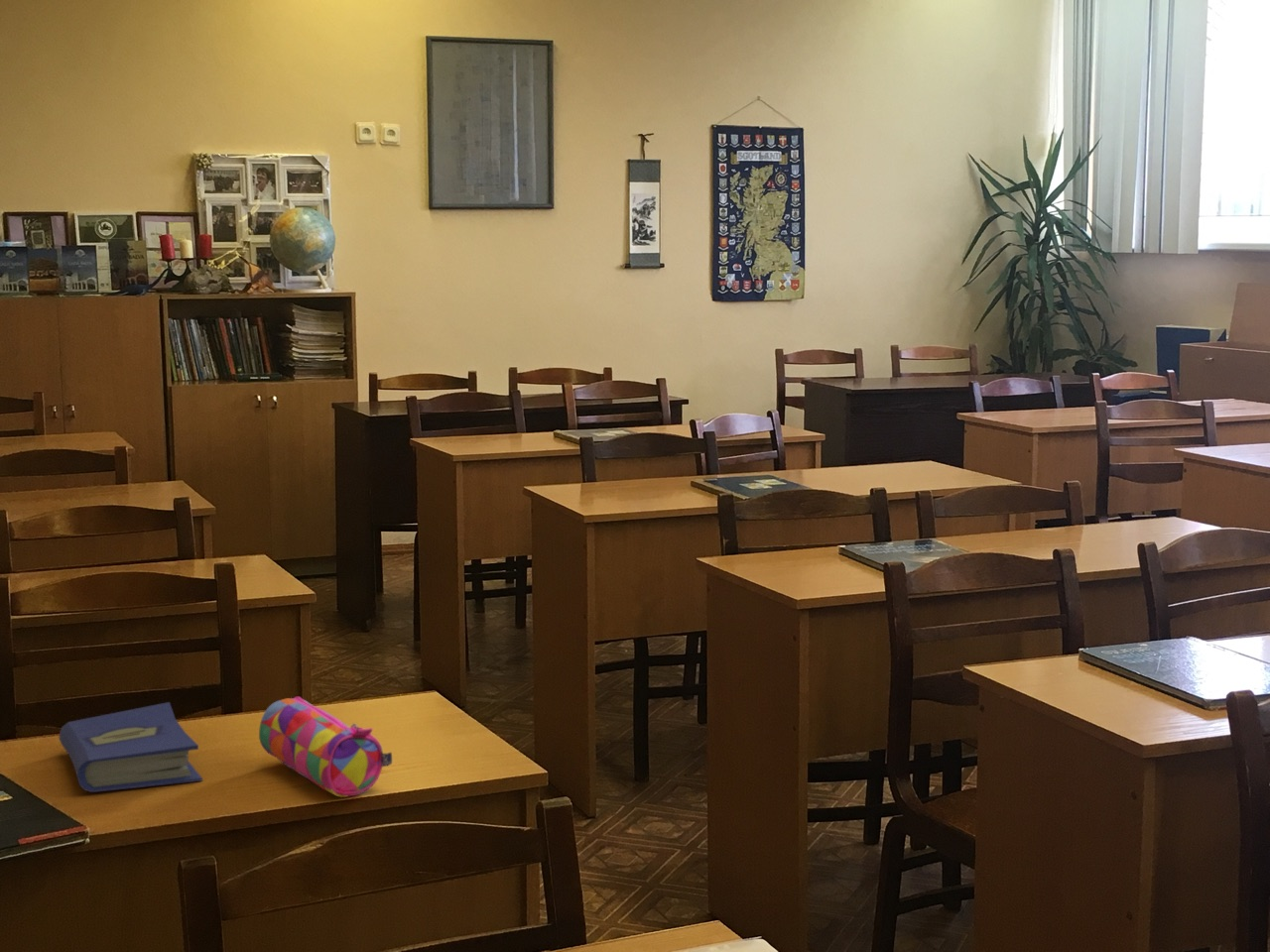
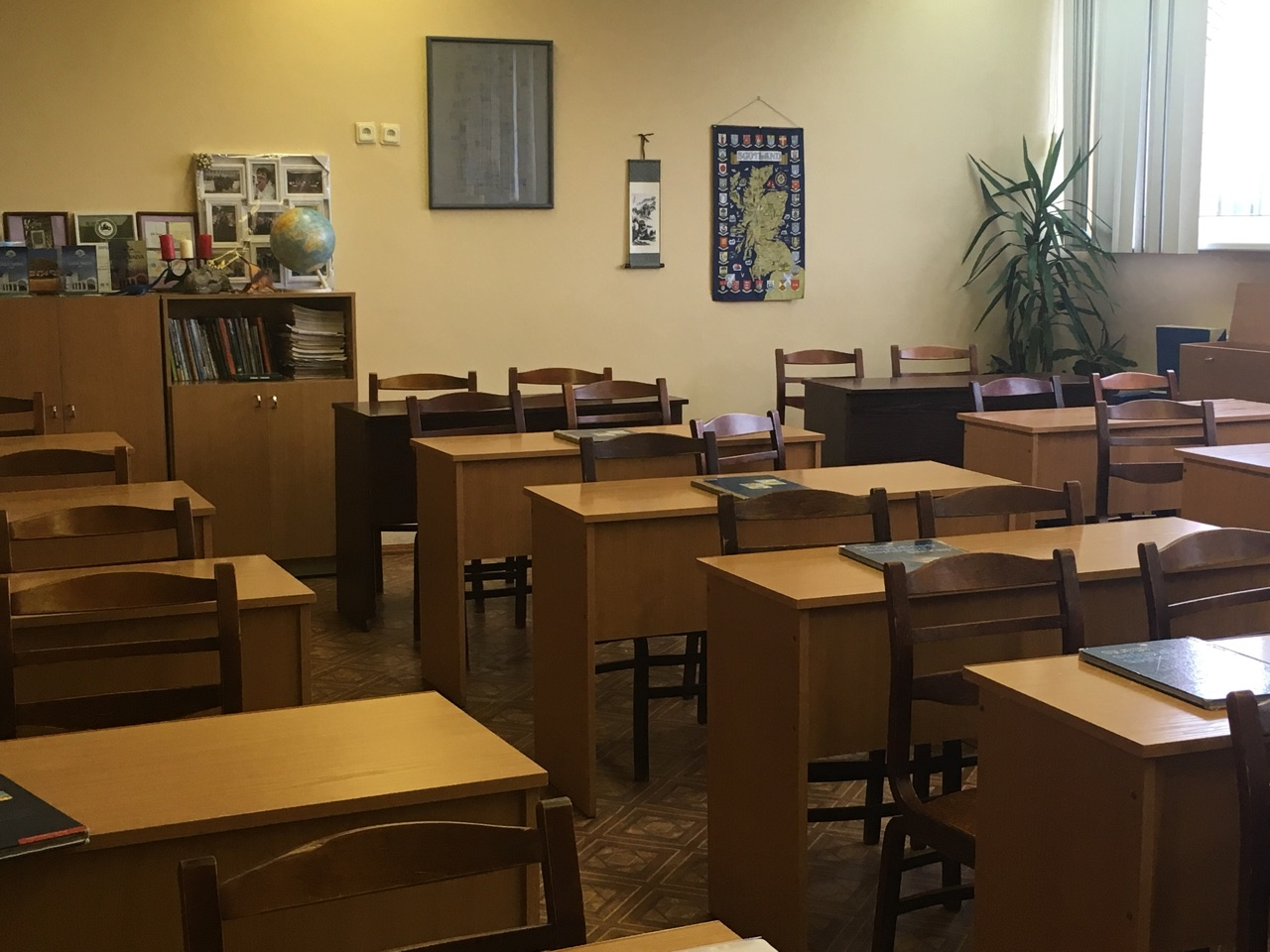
- pencil case (321, 743)
- hardcover book (127, 747)
